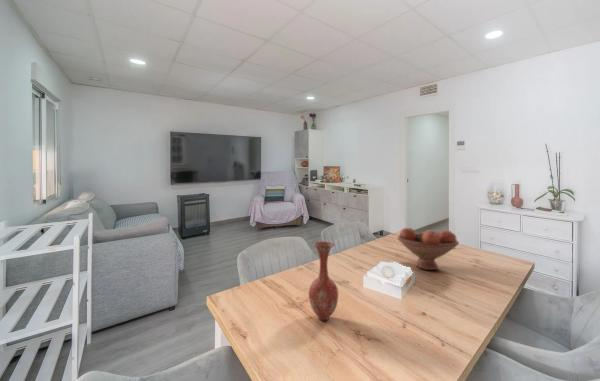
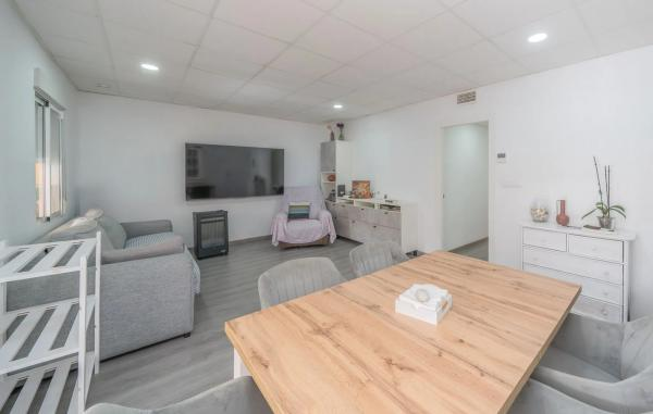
- vase (323, 280)
- fruit bowl (426, 247)
